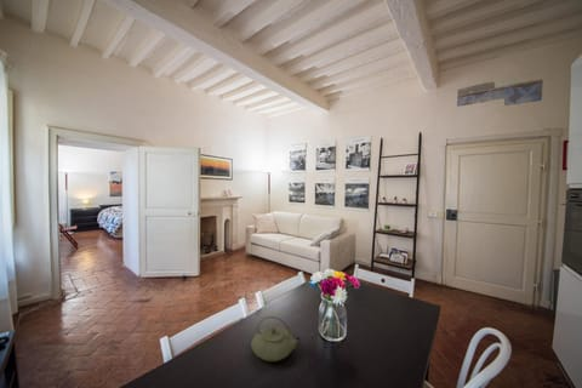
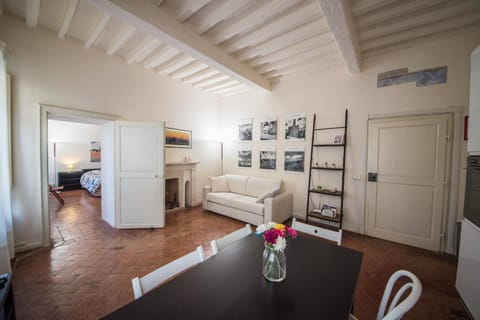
- teapot (275, 333)
